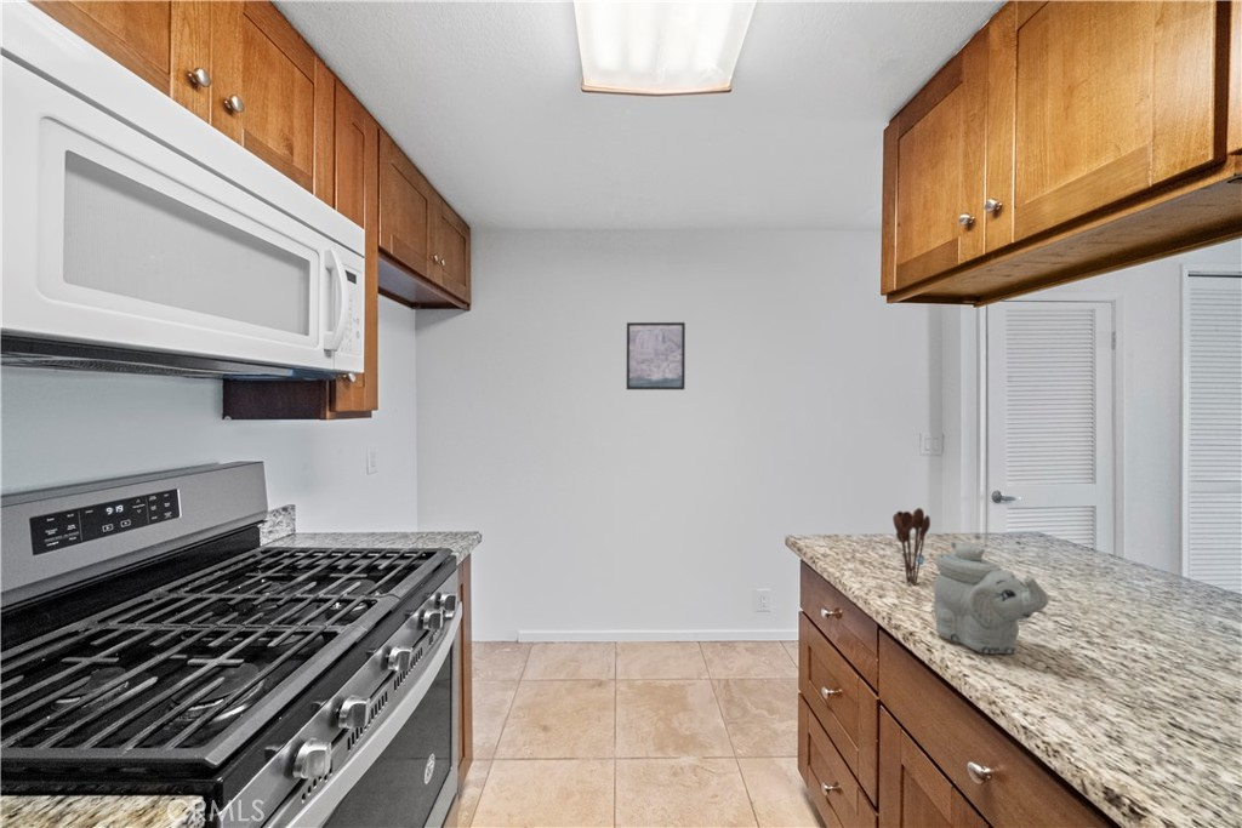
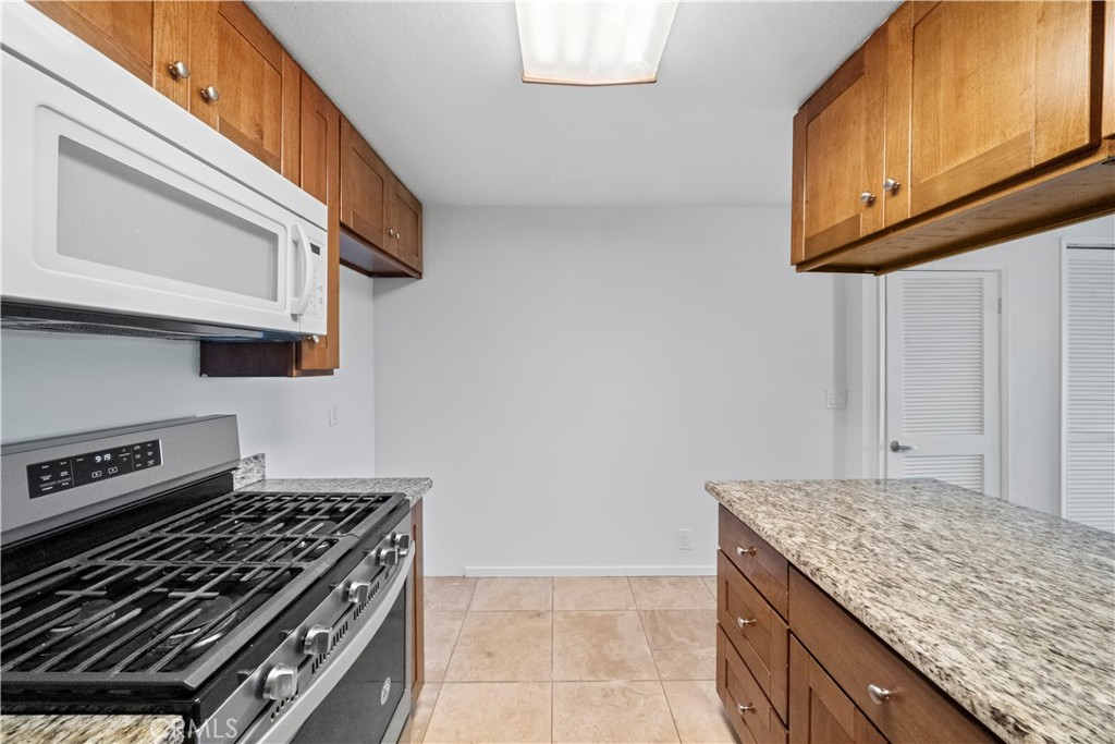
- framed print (655, 355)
- utensil holder (910, 544)
- teapot (986, 596)
